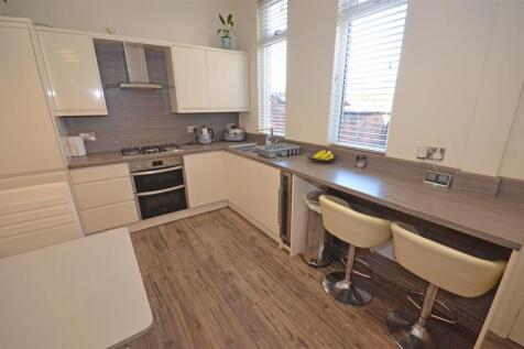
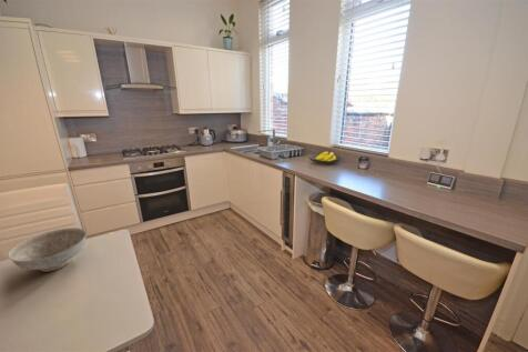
+ decorative bowl (53, 252)
